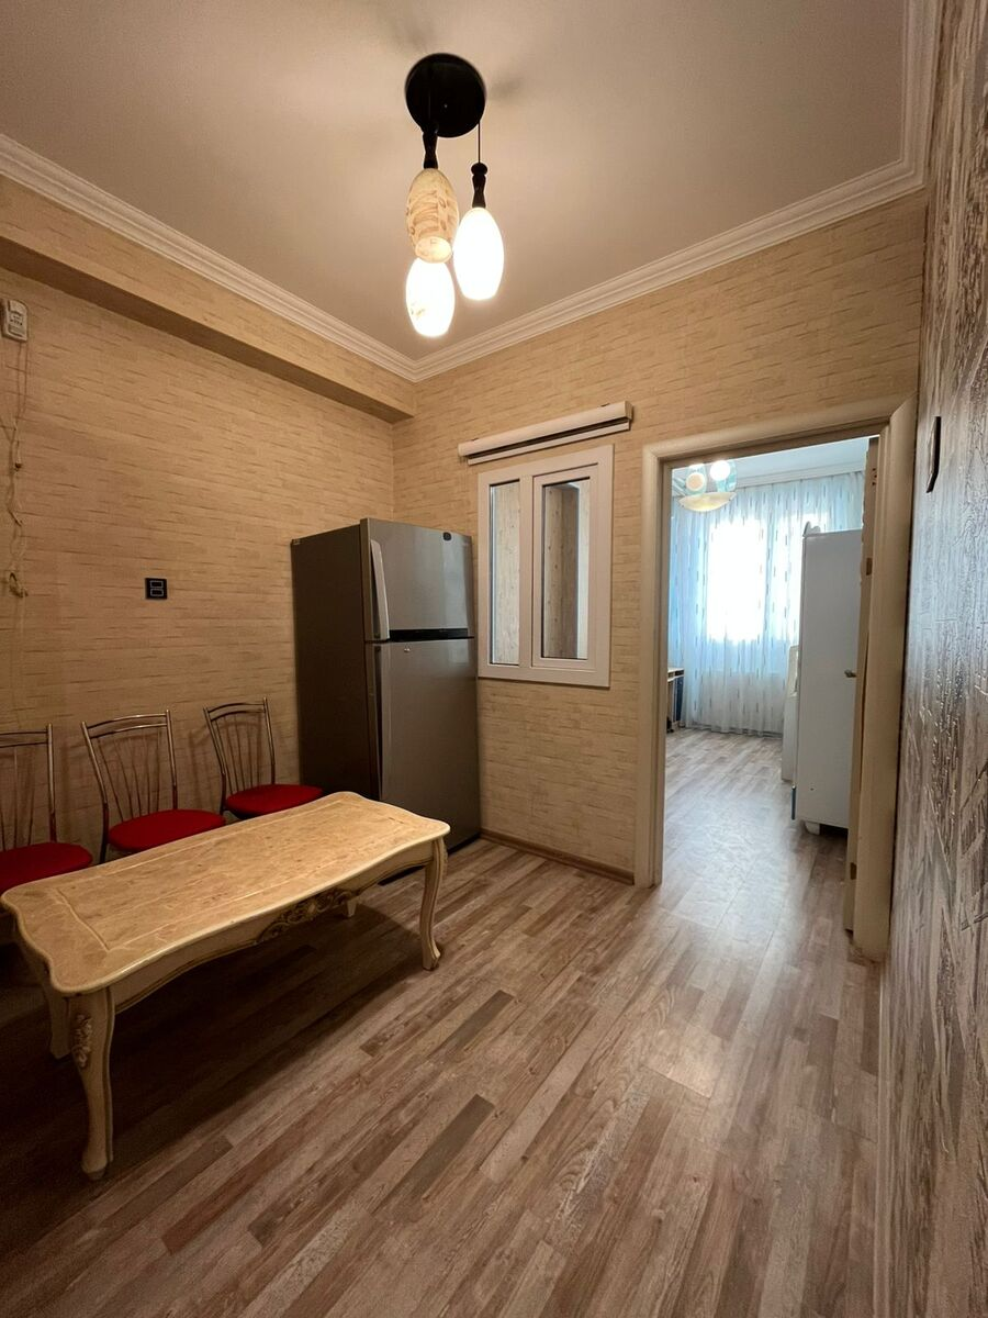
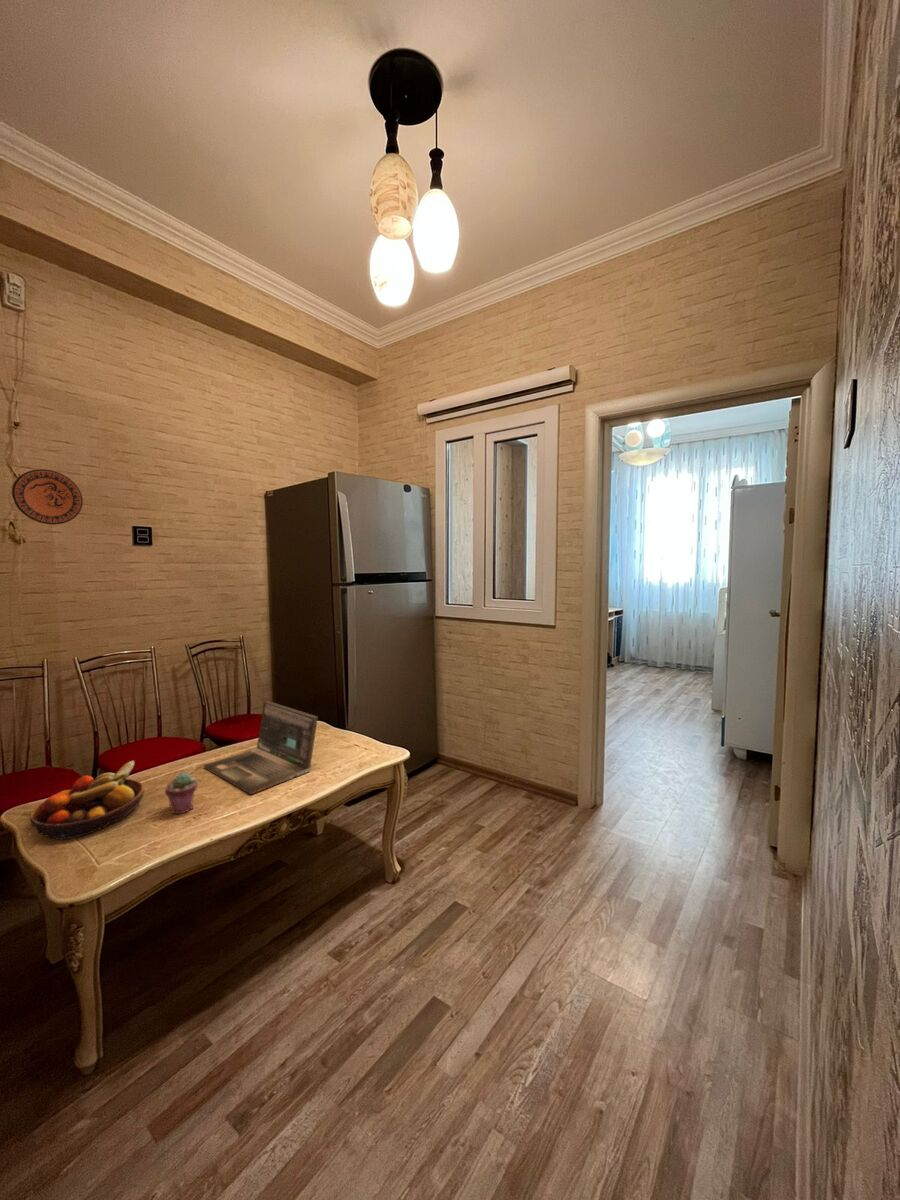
+ fruit bowl (90, 795)
+ potted succulent (181, 791)
+ decorative plate (48, 497)
+ laptop (260, 742)
